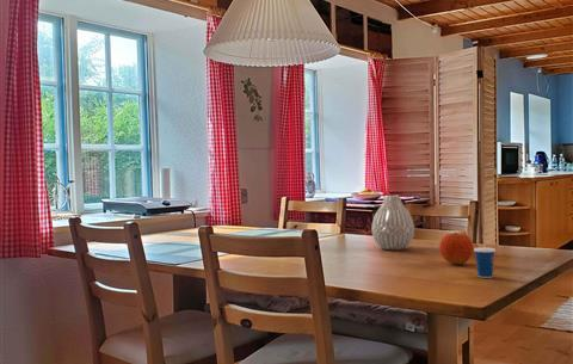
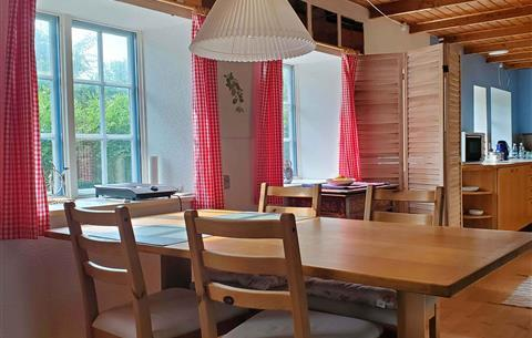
- fruit (456, 247)
- cup (485, 254)
- vase (392, 221)
